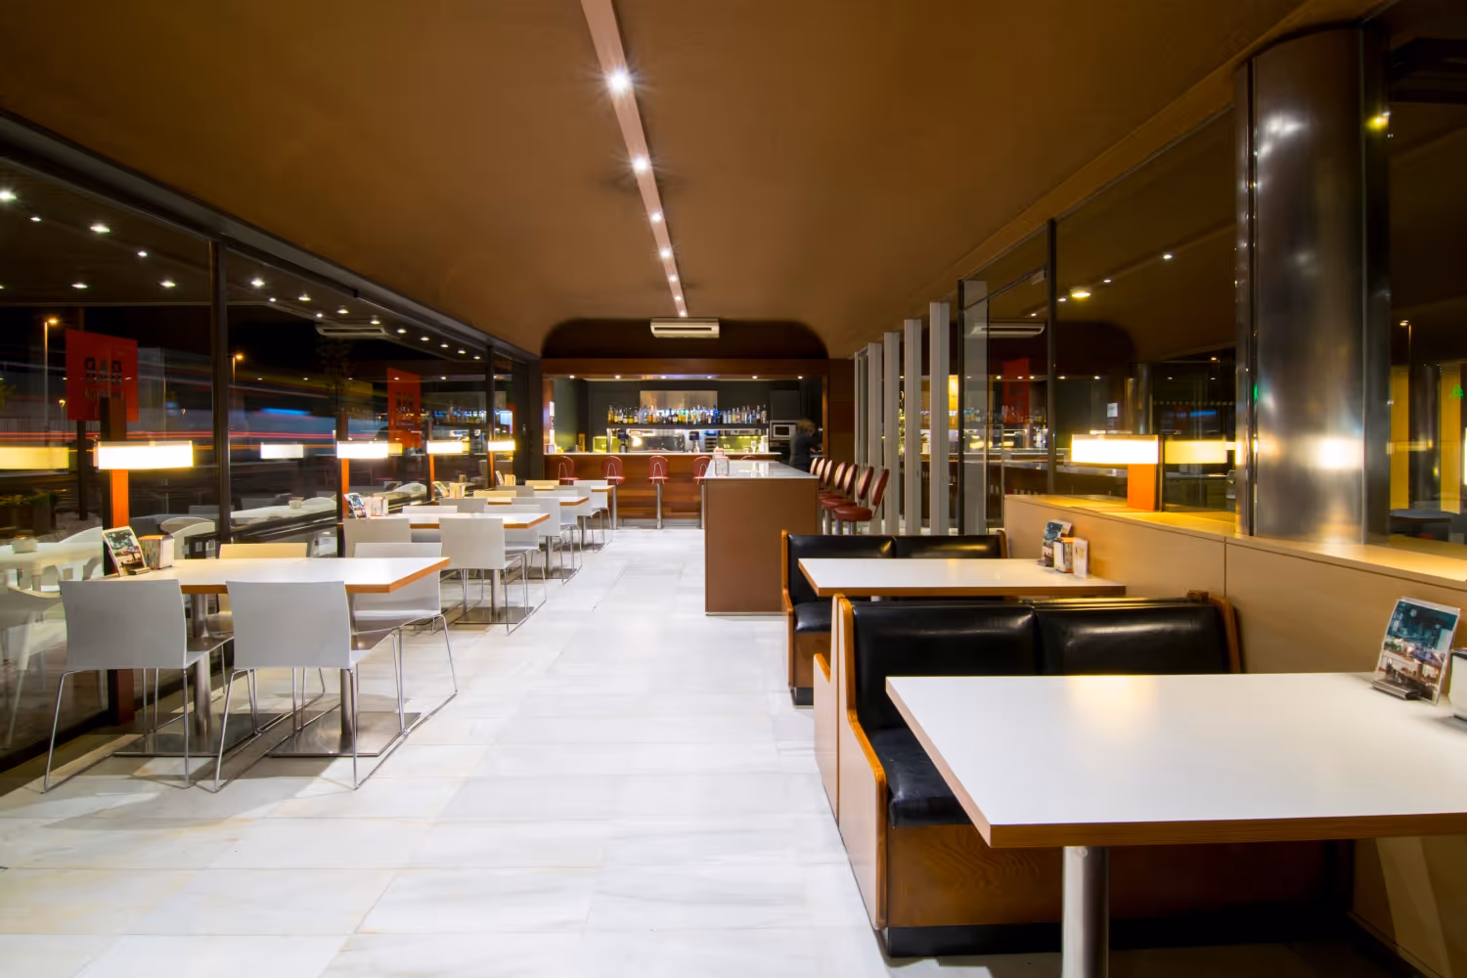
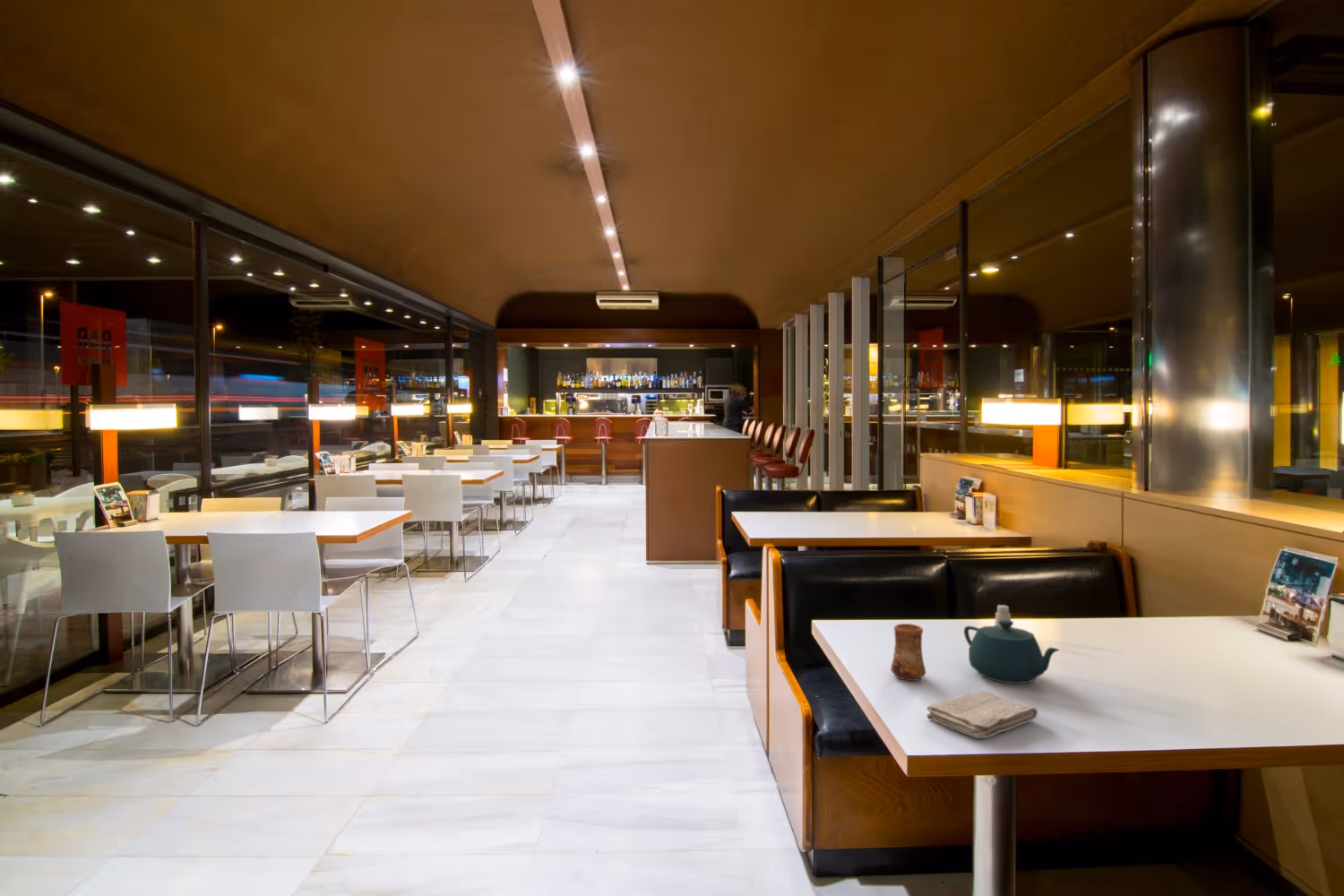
+ saltshaker (1003, 619)
+ teapot (1008, 649)
+ cup (908, 651)
+ washcloth (980, 711)
